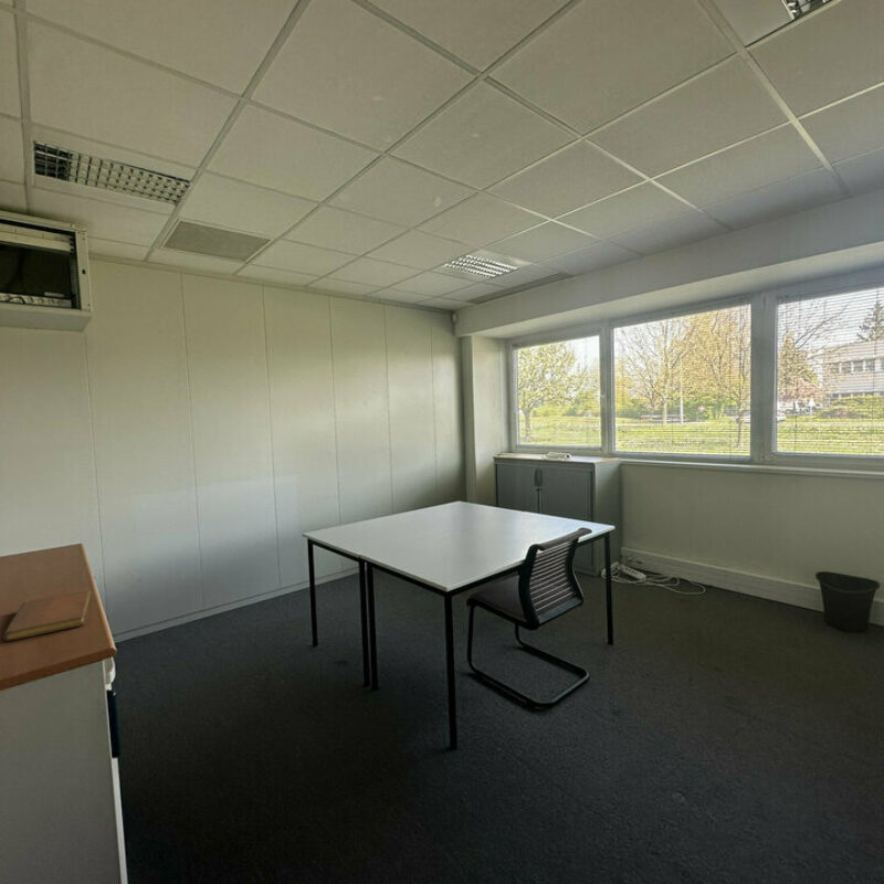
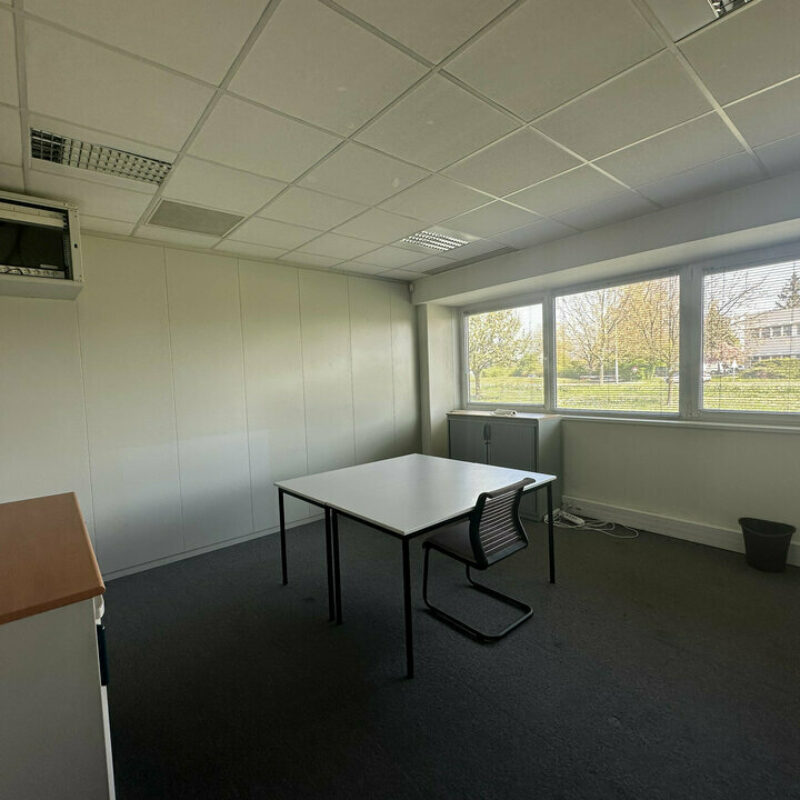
- notebook (52, 612)
